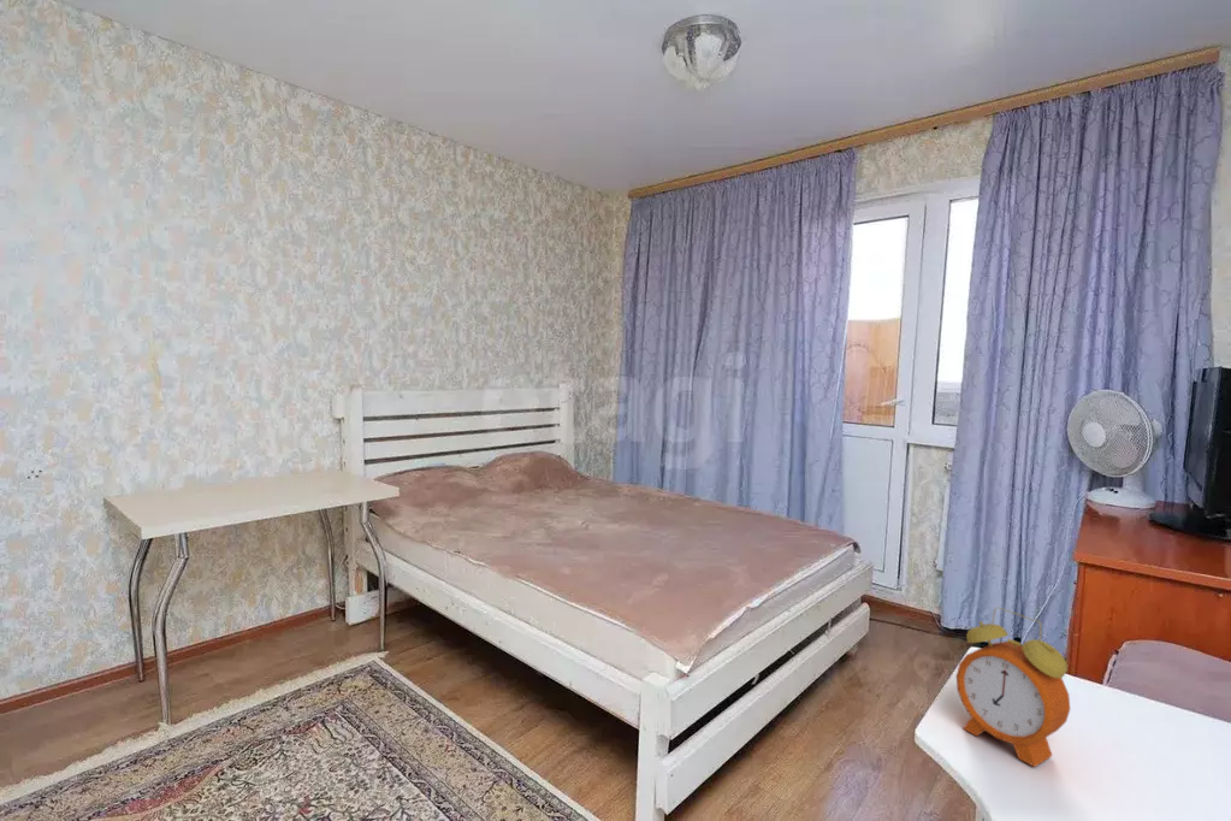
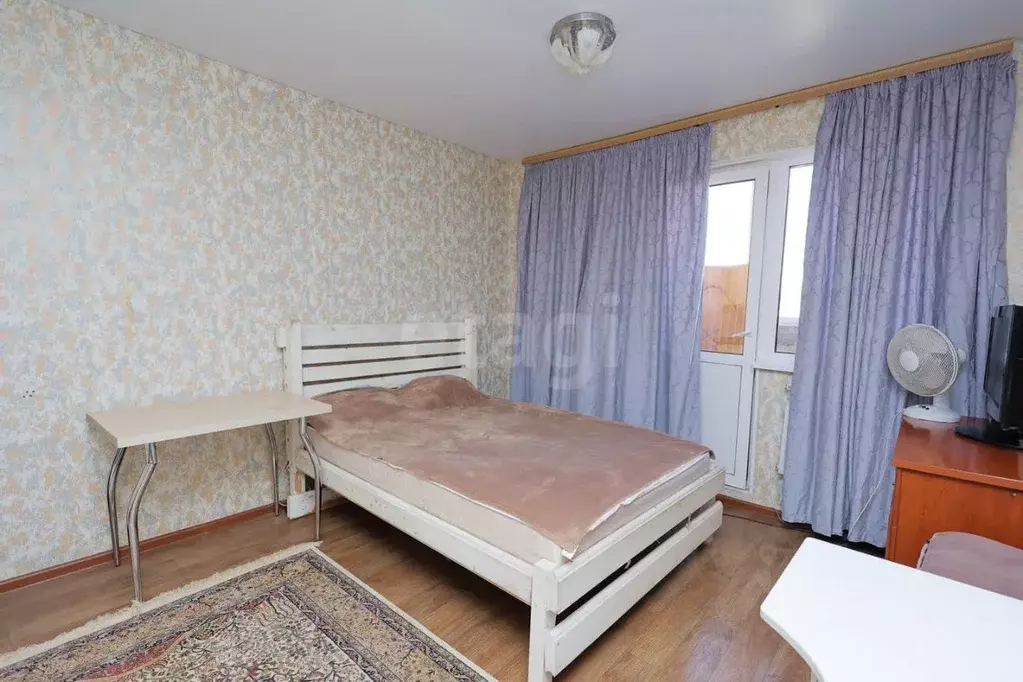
- alarm clock (1011, 678)
